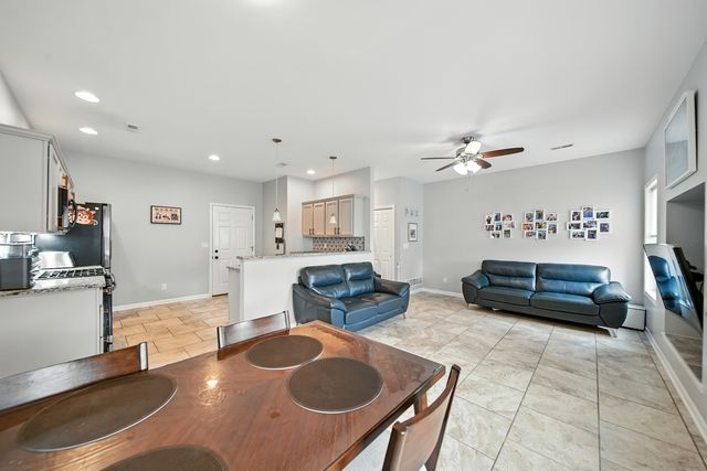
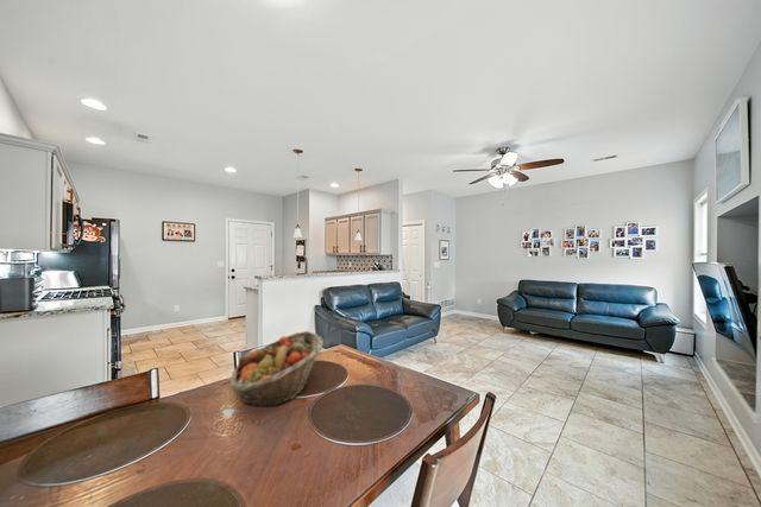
+ fruit basket (278, 363)
